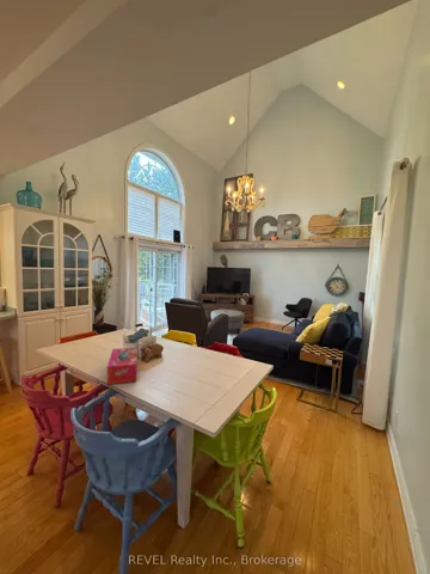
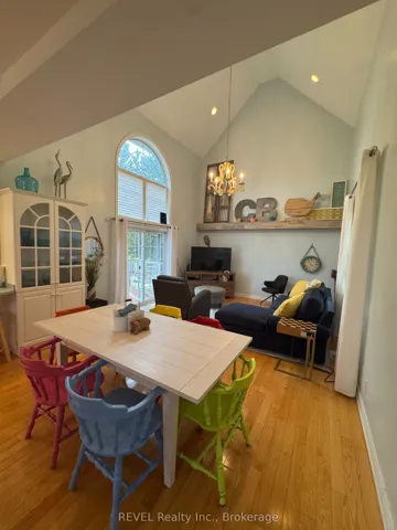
- tissue box (123, 364)
